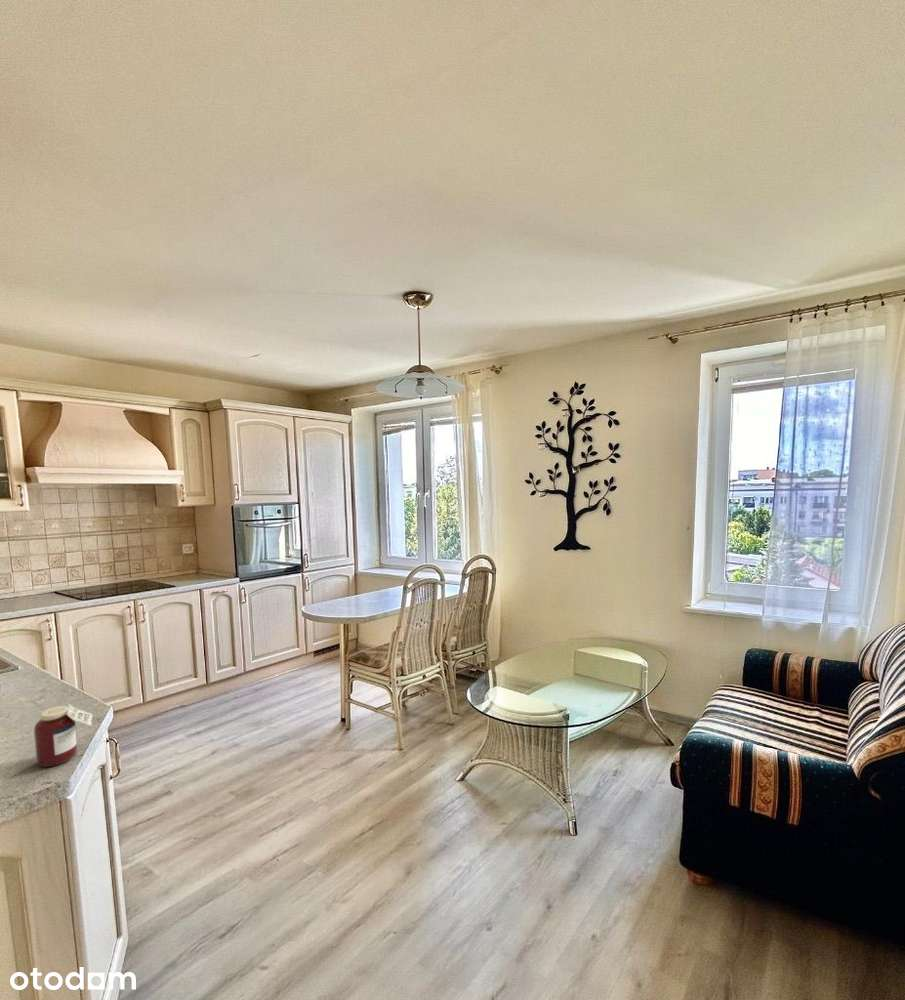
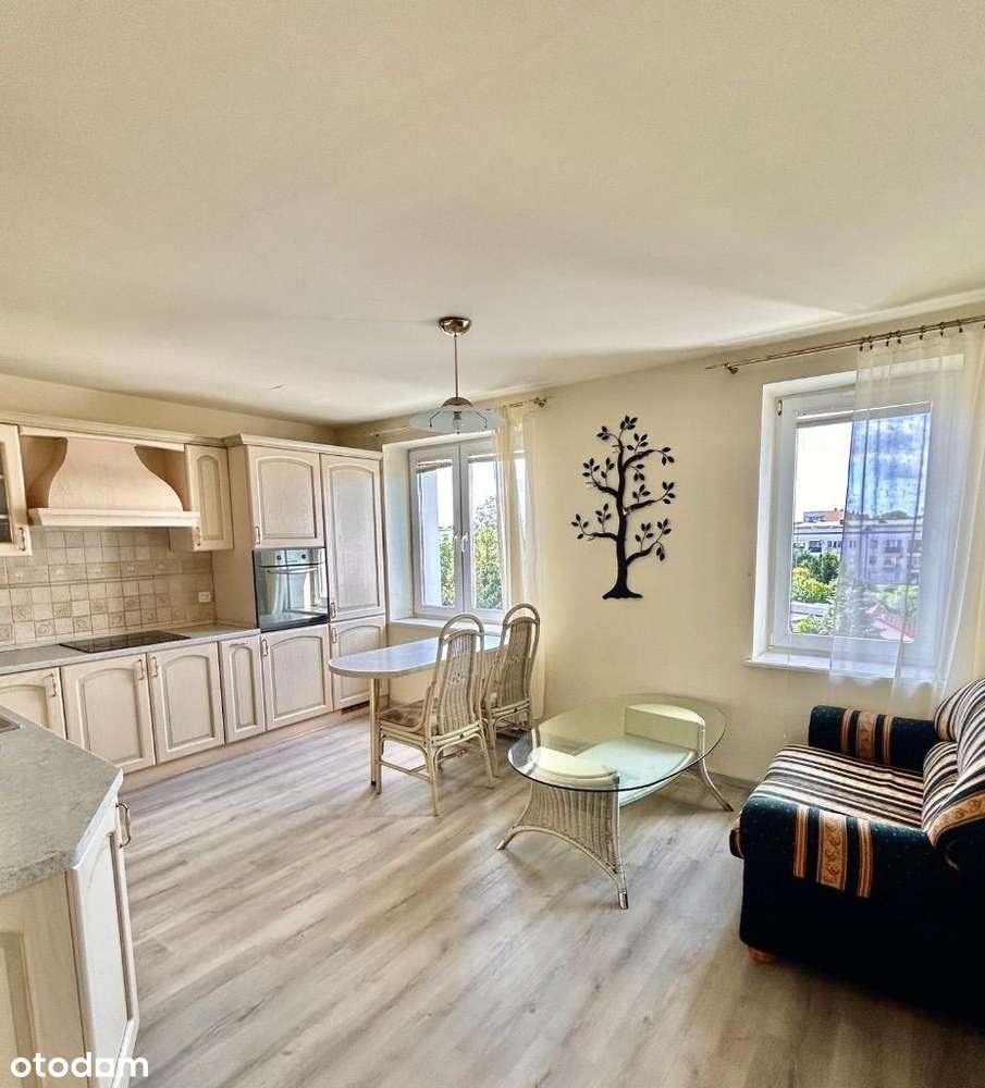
- jar (64, 732)
